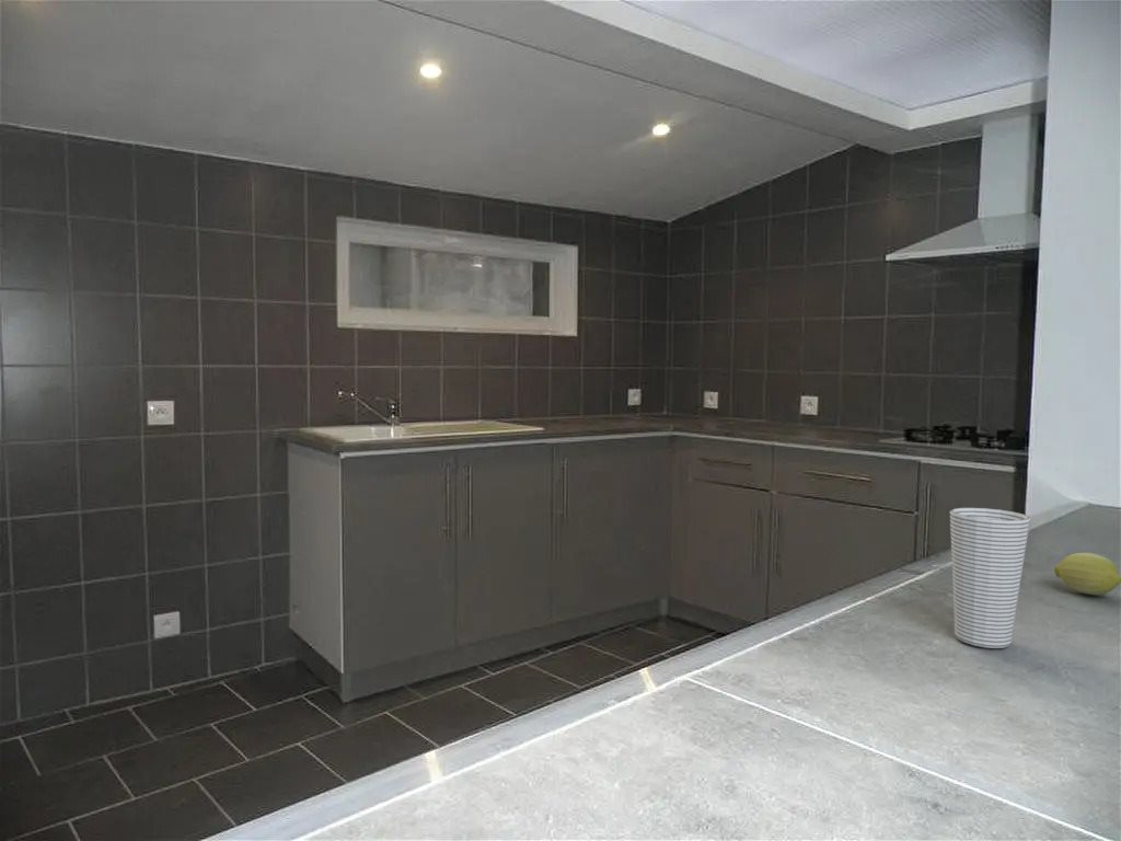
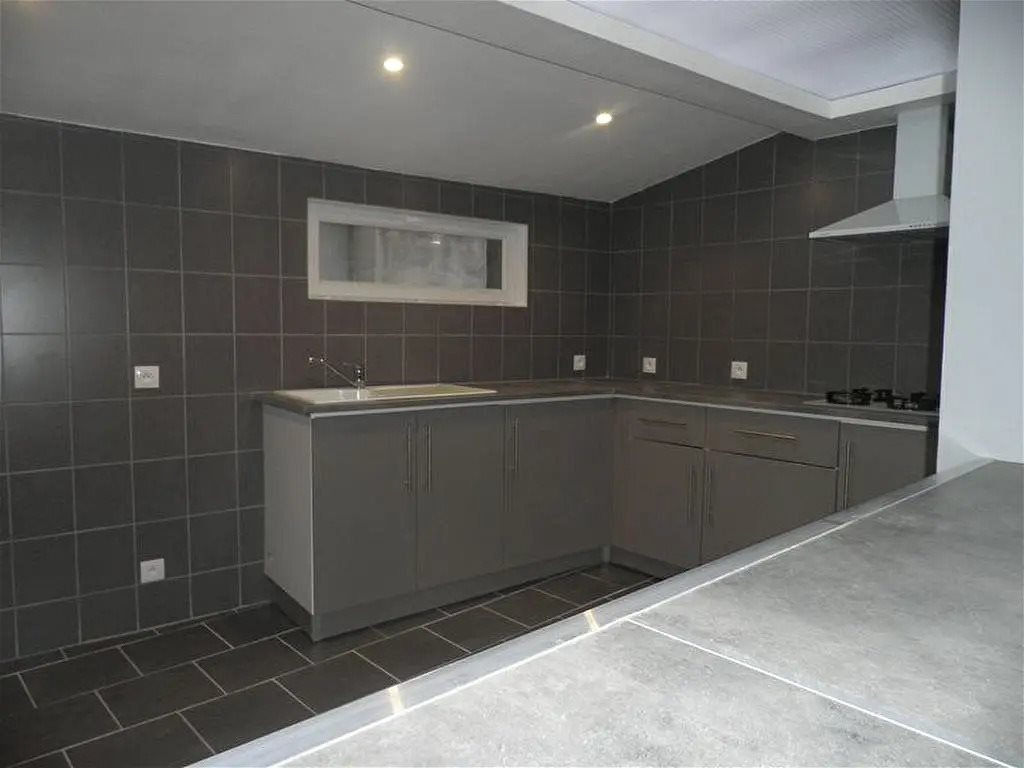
- cup (985, 577)
- fruit (1086, 573)
